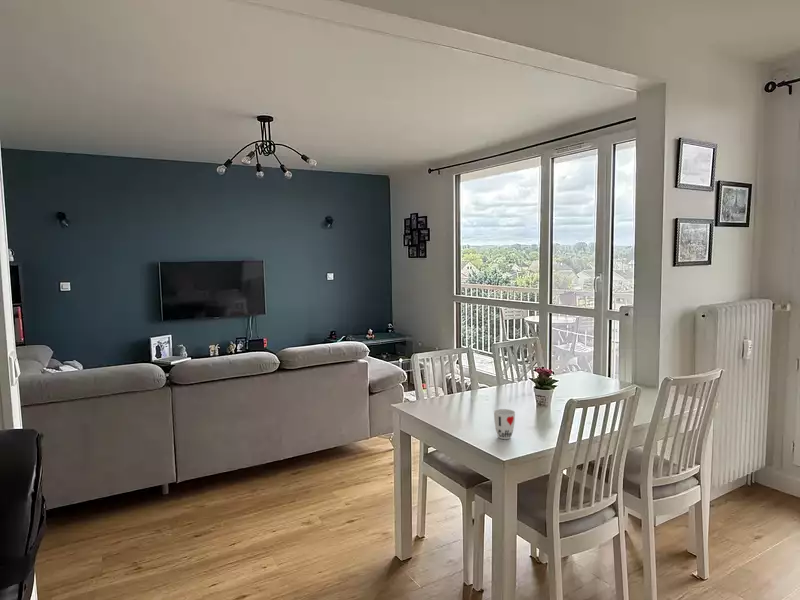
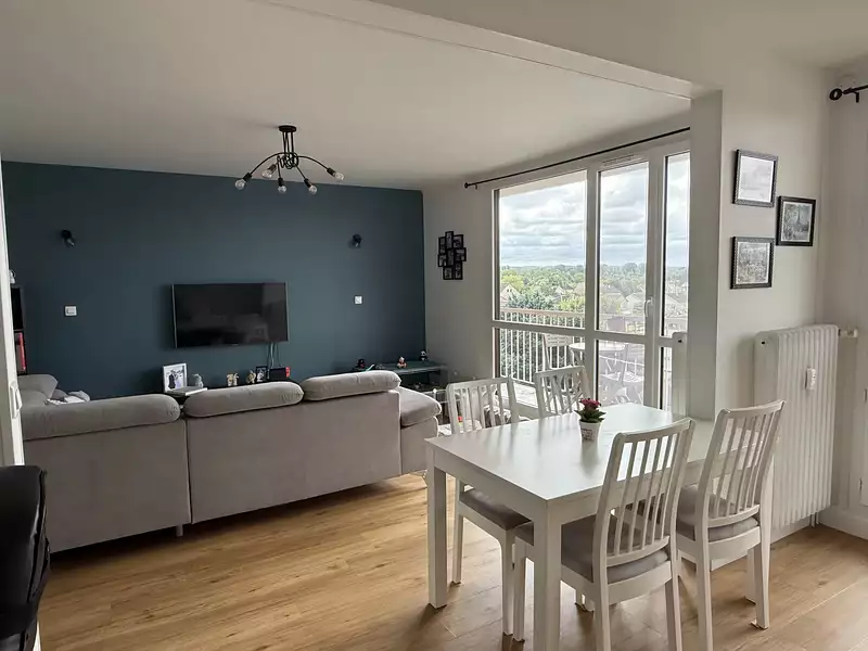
- cup (504, 424)
